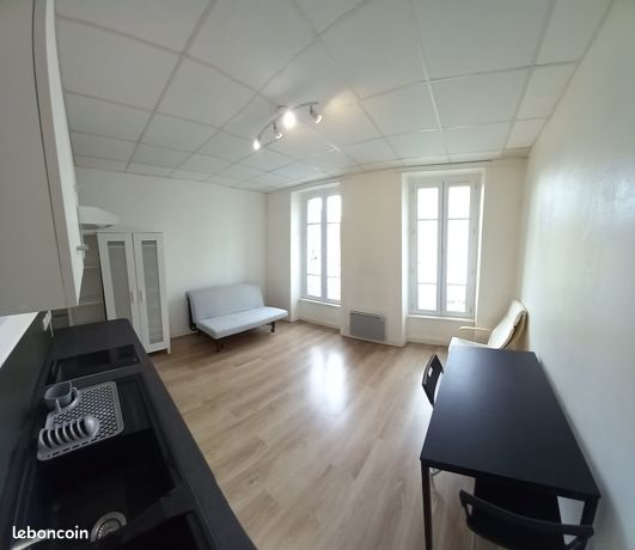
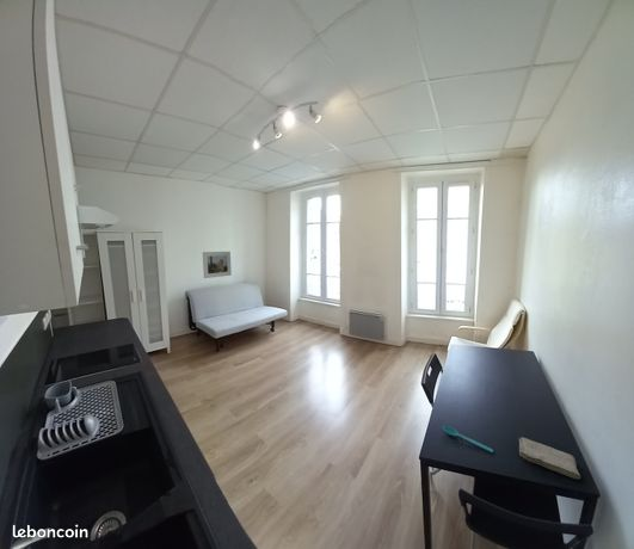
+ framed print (217, 264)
+ washcloth (546, 455)
+ spoon (466, 438)
